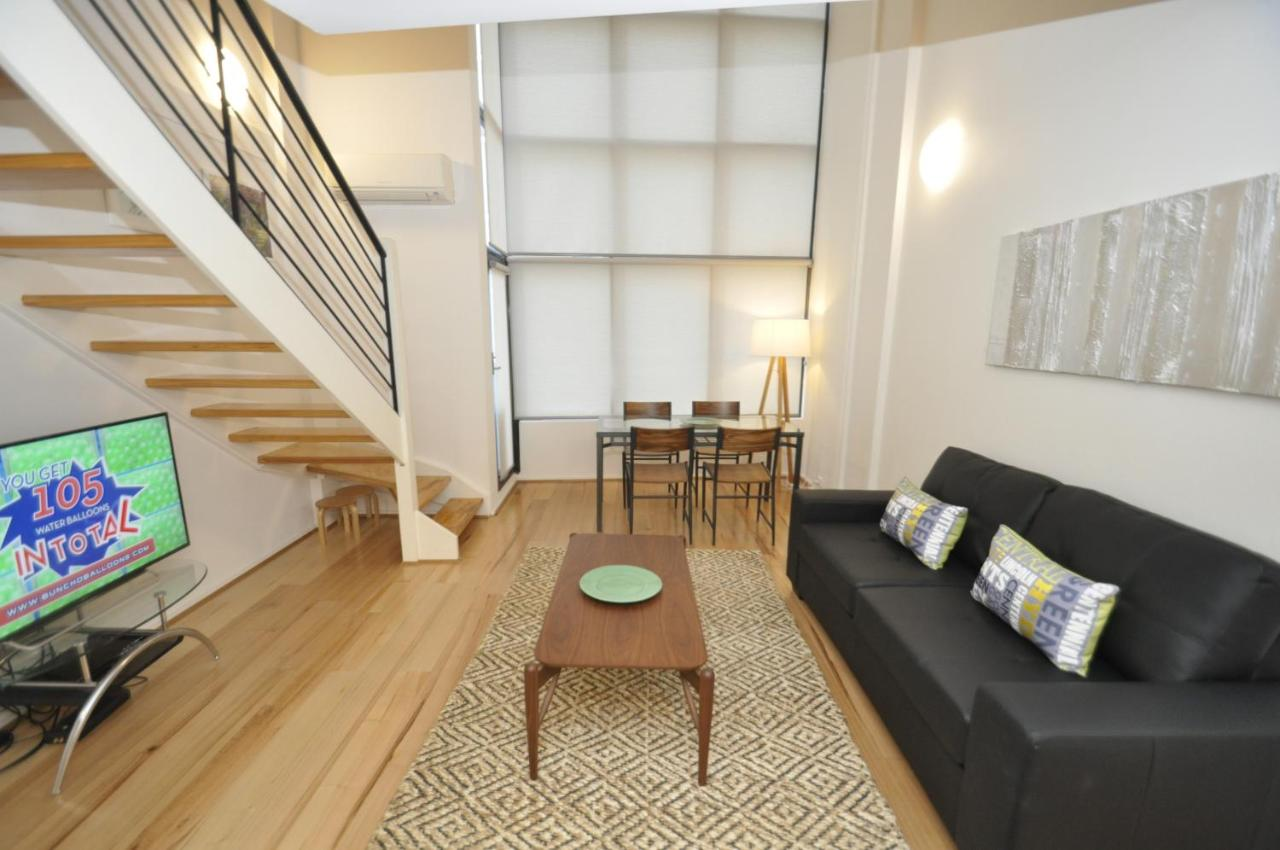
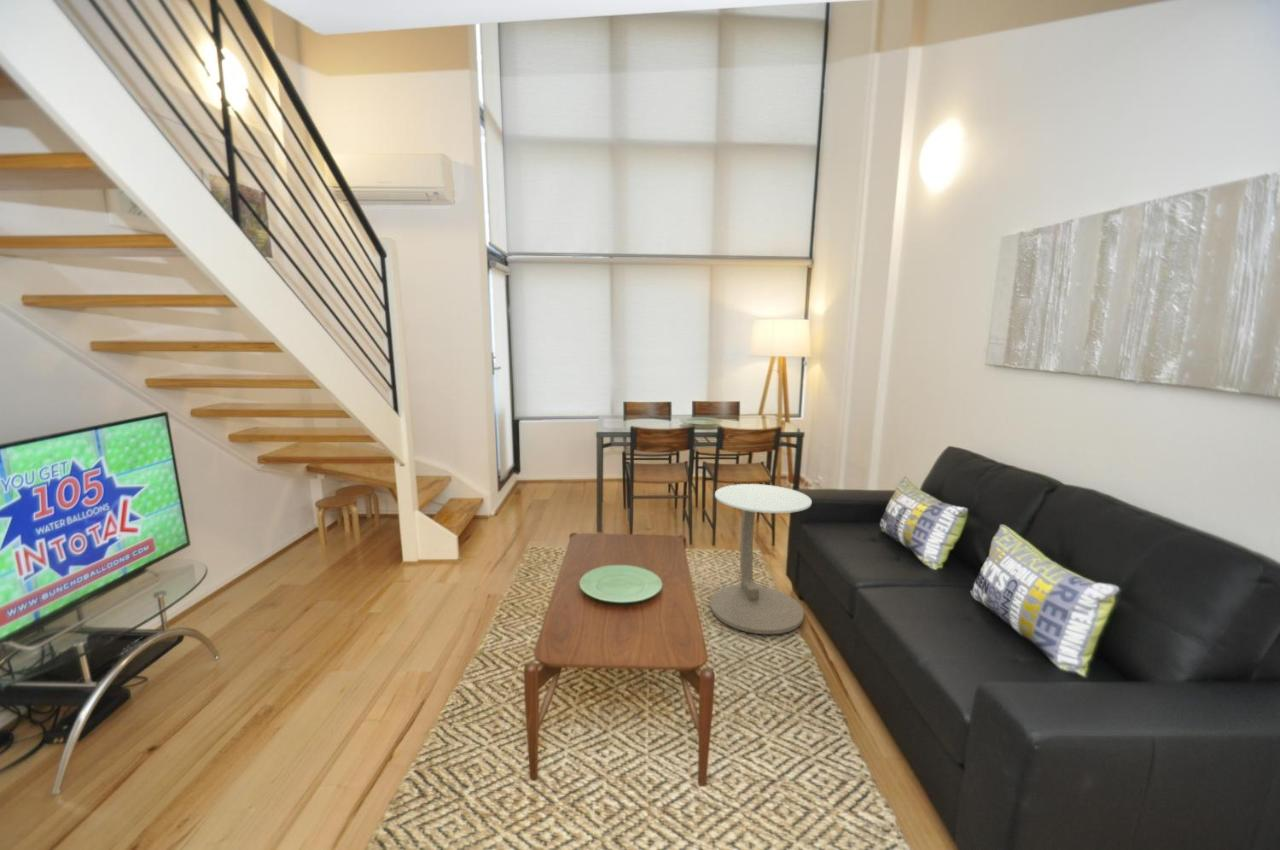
+ side table (752, 551)
